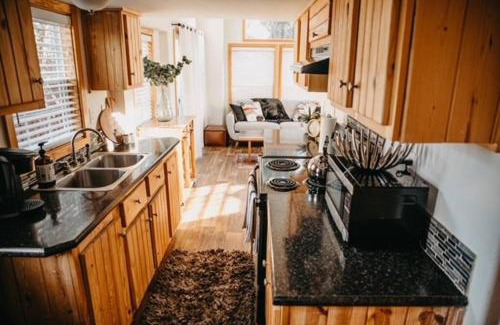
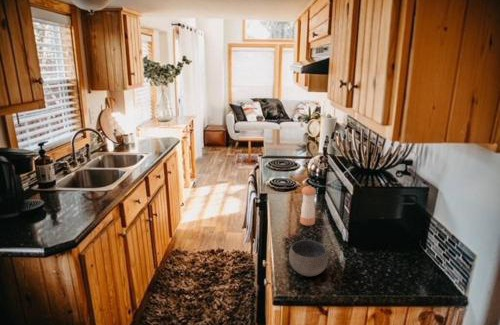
+ bowl (308, 260)
+ pepper shaker (308, 204)
